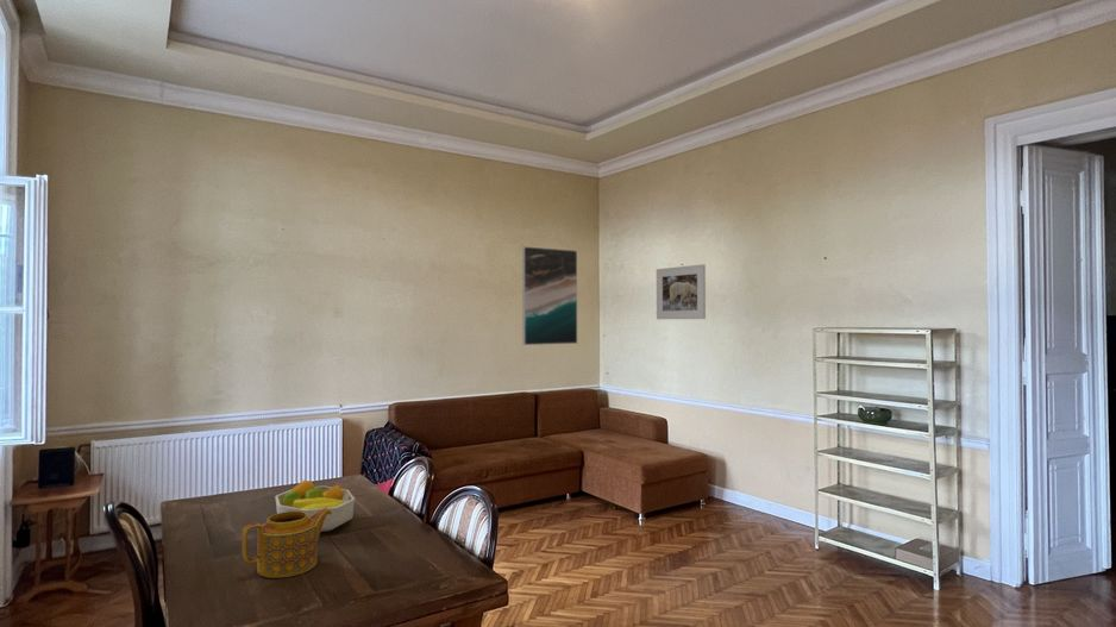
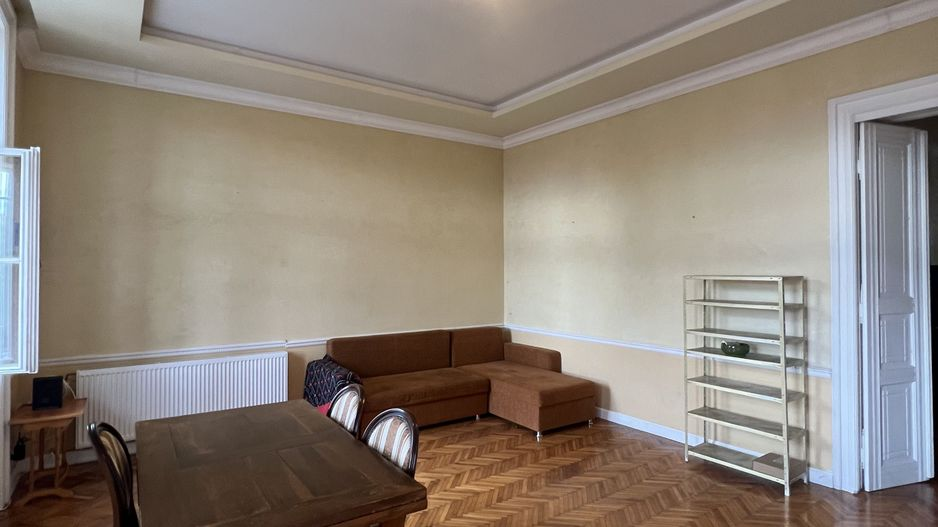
- fruit bowl (314, 503)
- teapot (289, 540)
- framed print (550, 296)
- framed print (679, 293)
